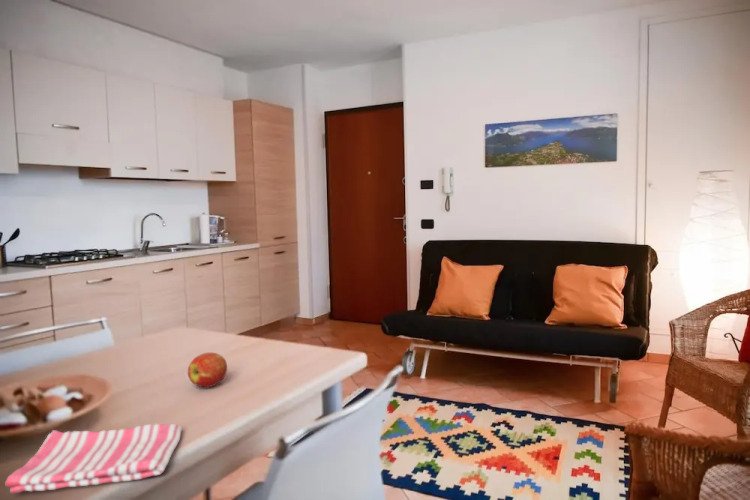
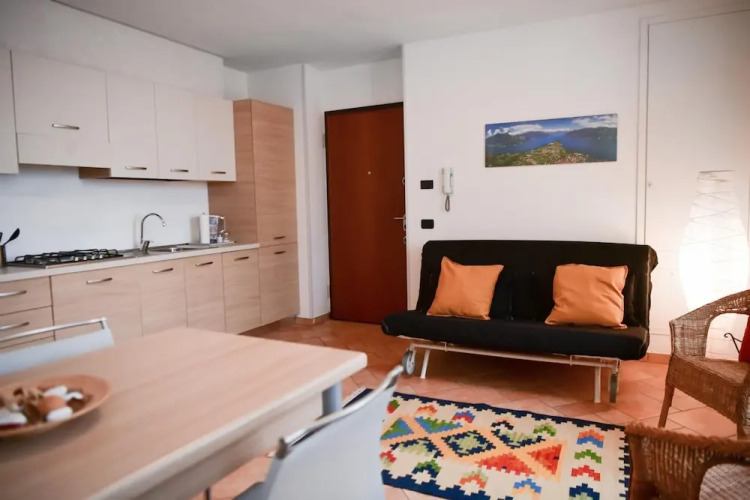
- apple (208, 369)
- dish towel (103, 452)
